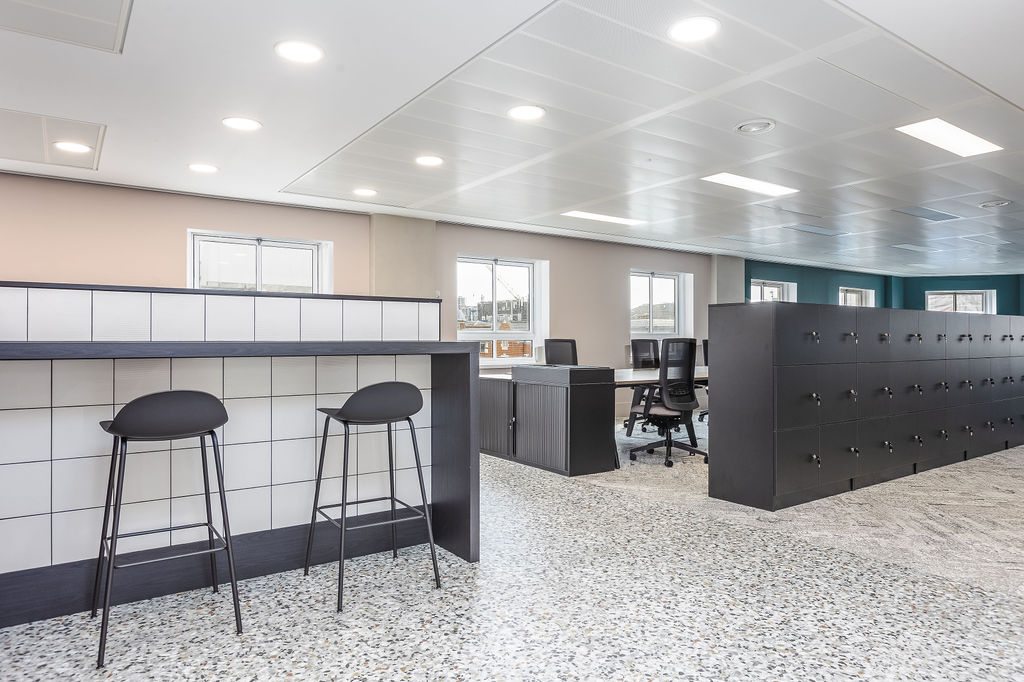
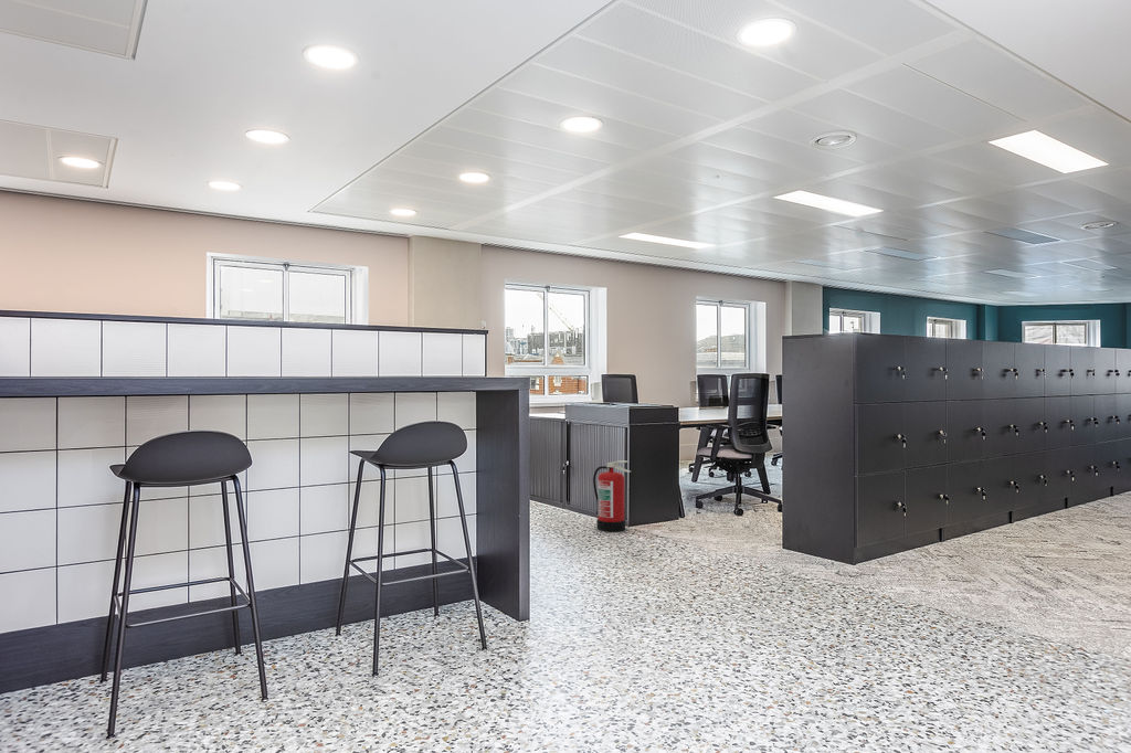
+ fire extinguisher (611, 494)
